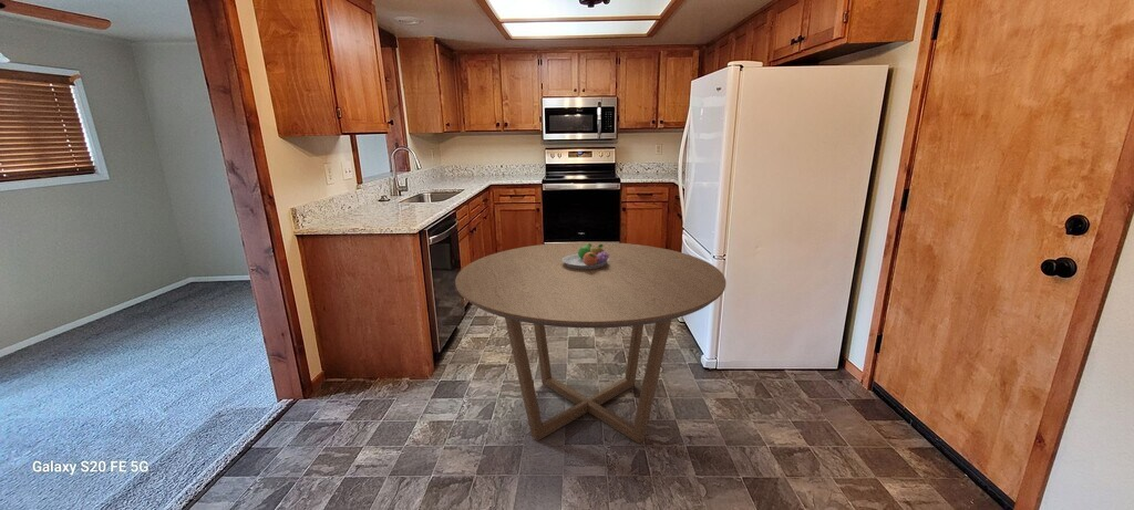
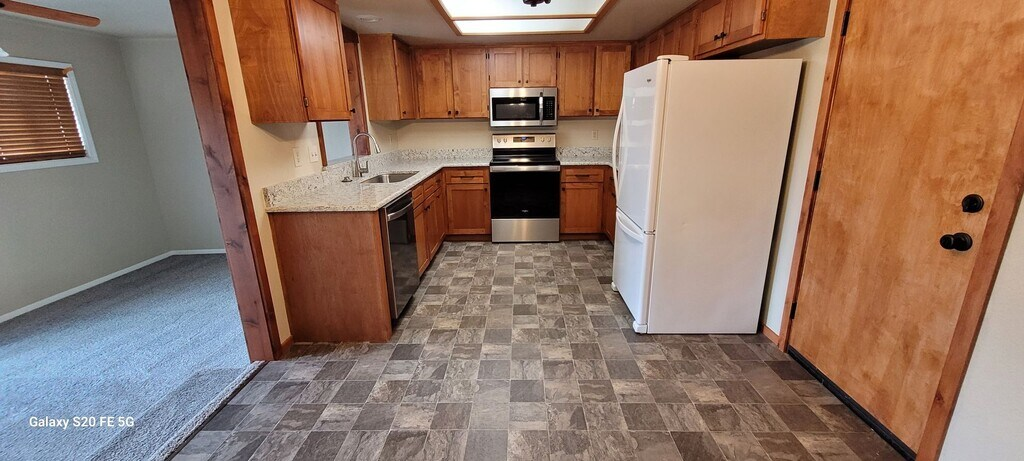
- dining table (588, 327)
- fruit bowl (586, 253)
